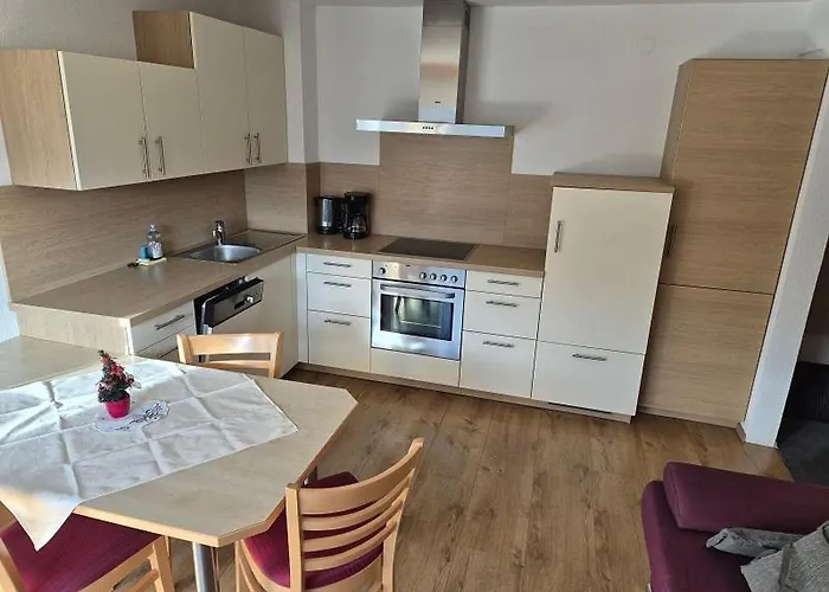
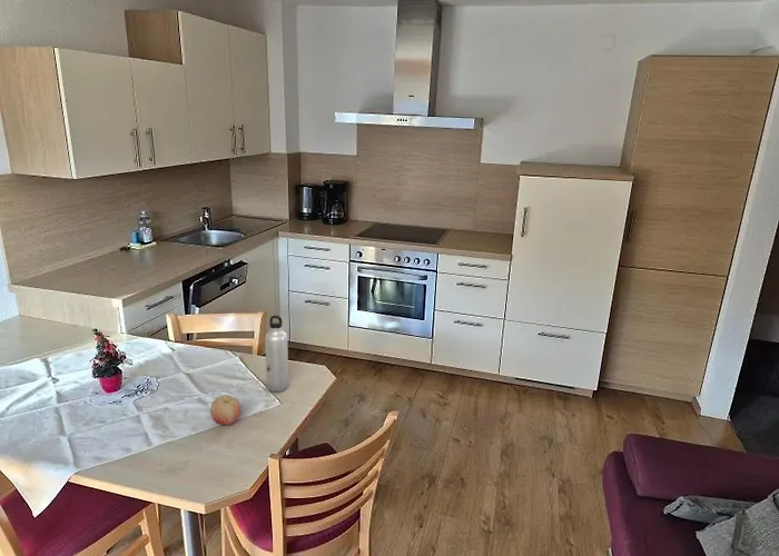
+ fruit (225, 409)
+ water bottle (276, 351)
